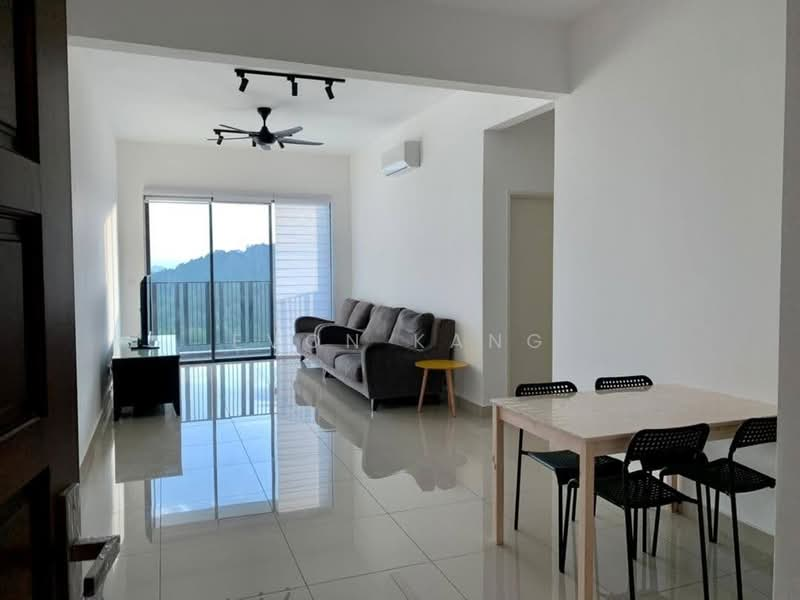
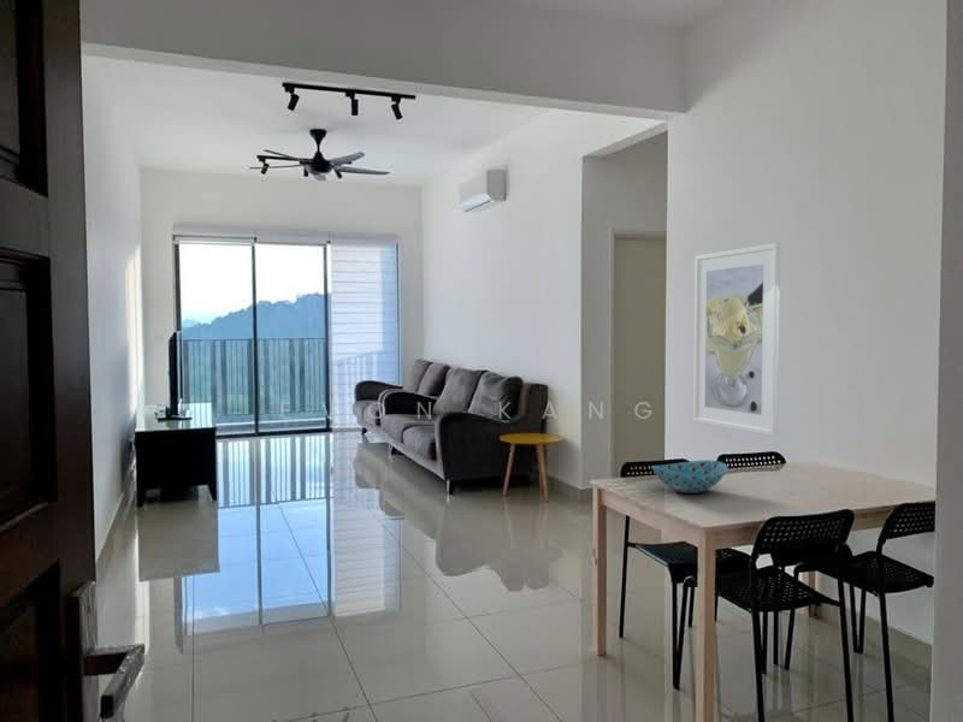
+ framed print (733, 339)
+ bowl (689, 477)
